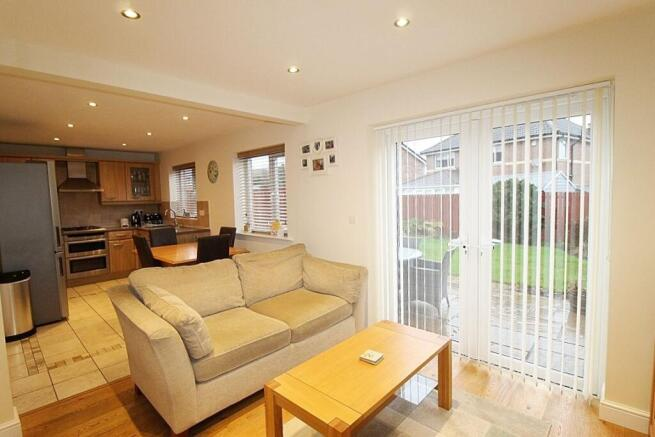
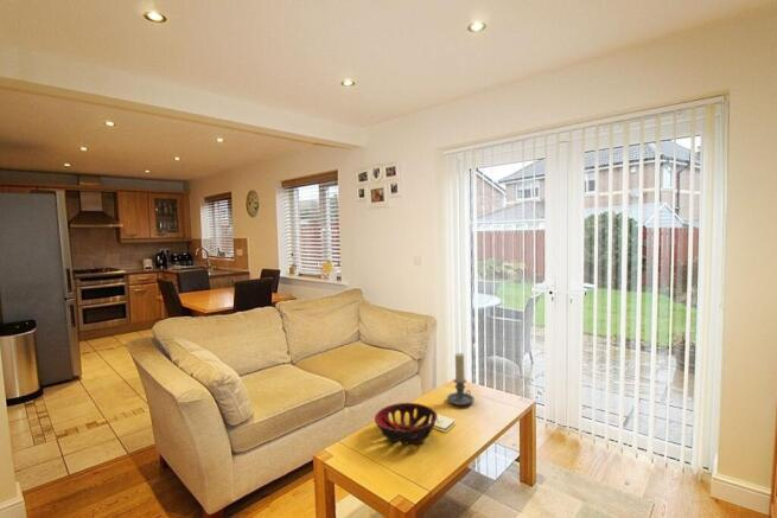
+ candle holder (461, 377)
+ decorative bowl (405, 424)
